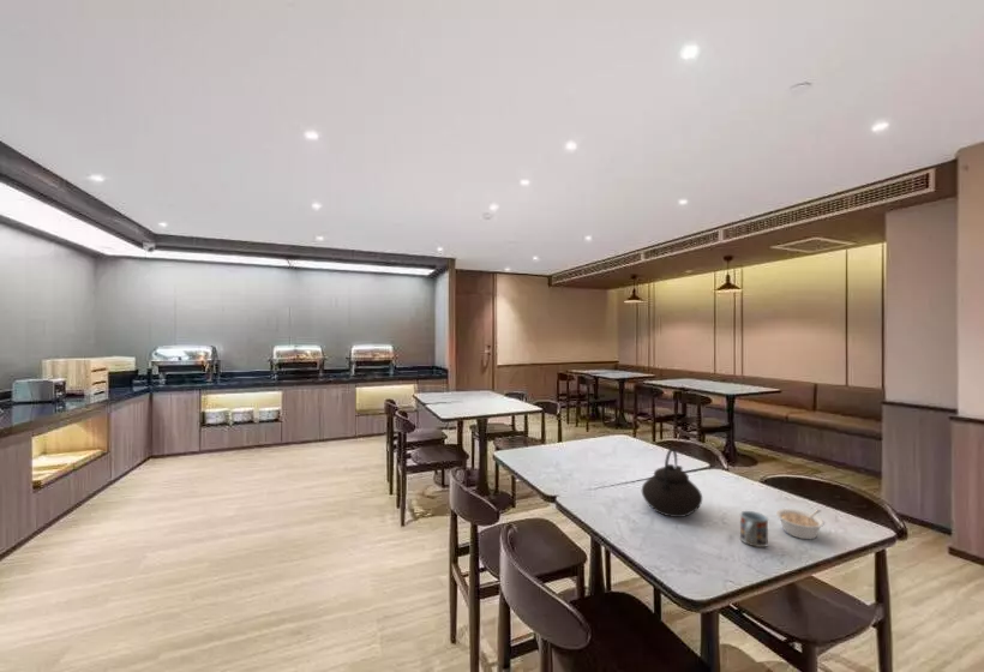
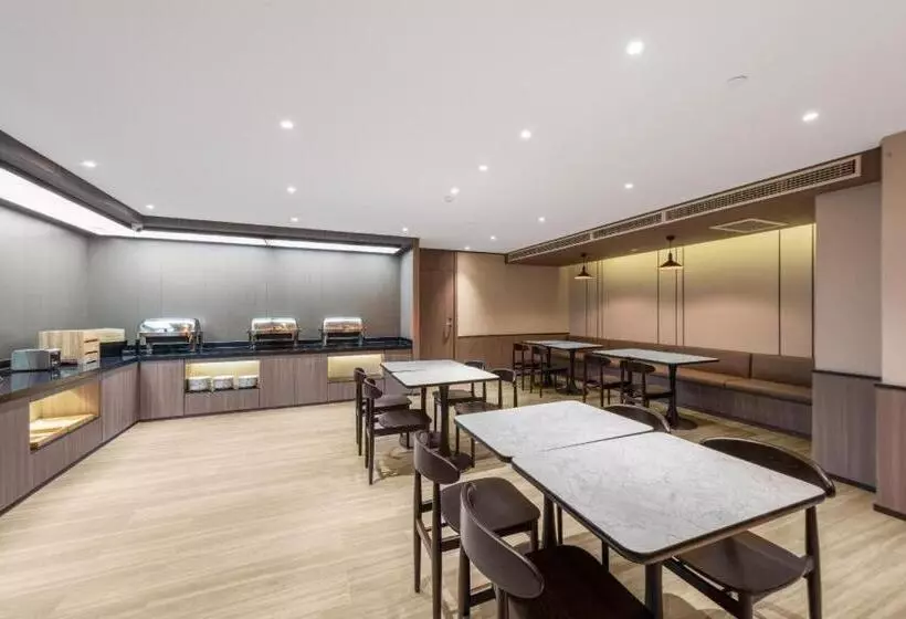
- teapot (672, 476)
- cup (752, 529)
- legume (799, 522)
